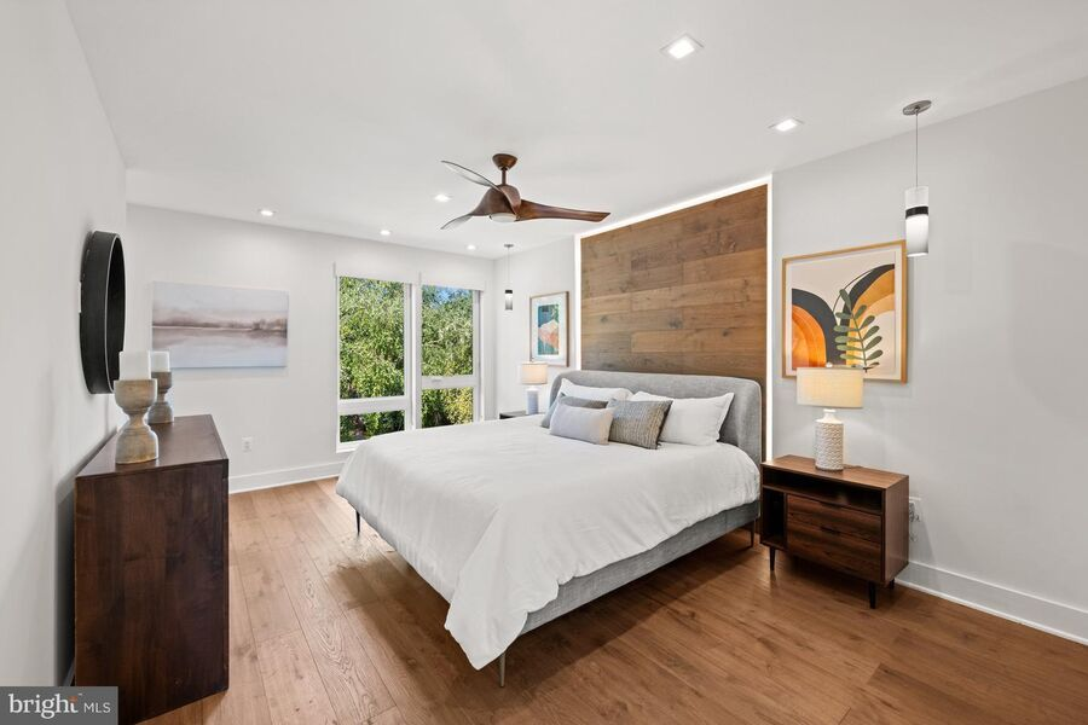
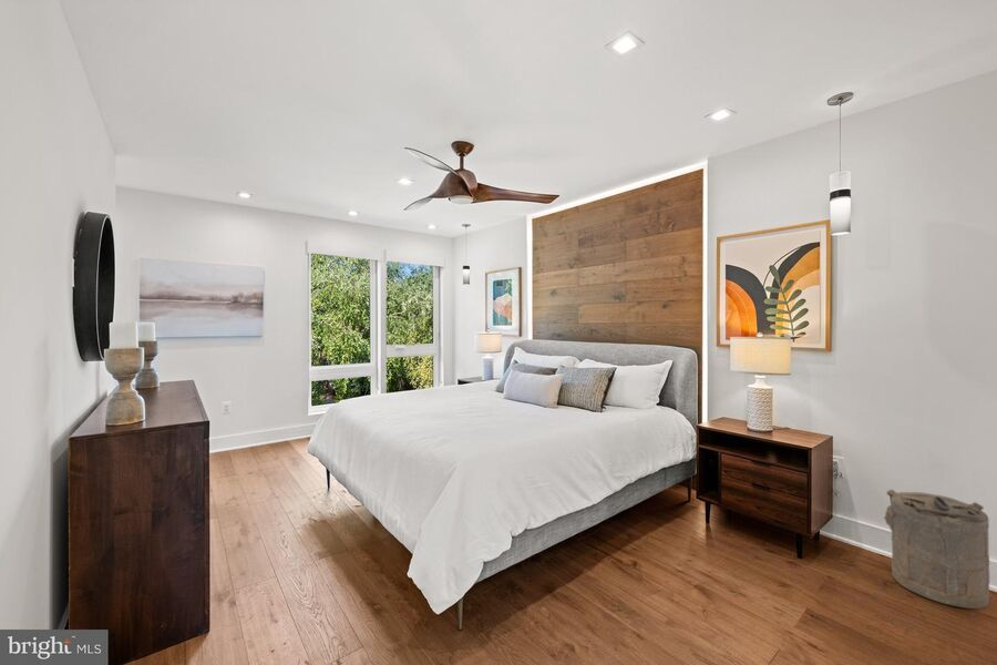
+ laundry hamper (933, 540)
